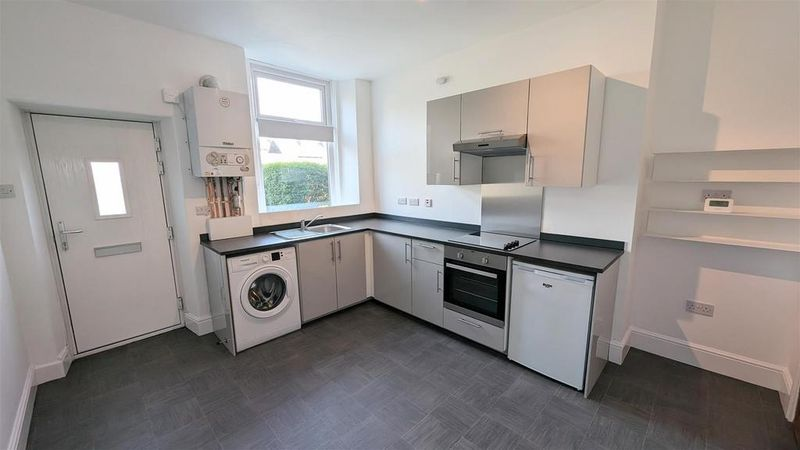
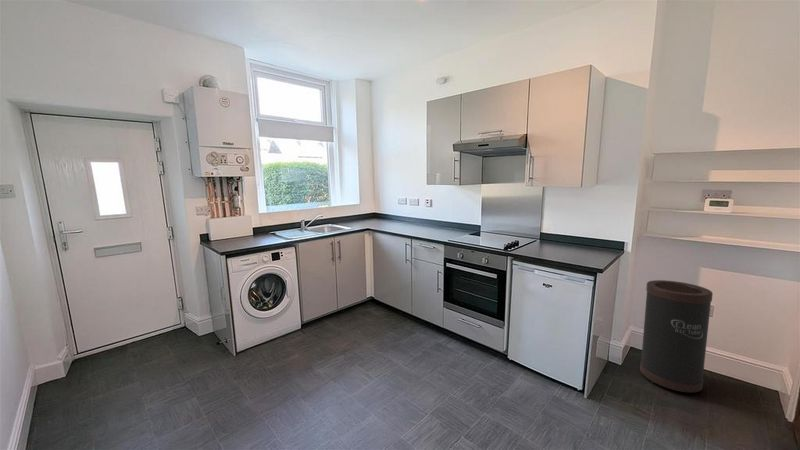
+ trash can (673, 334)
